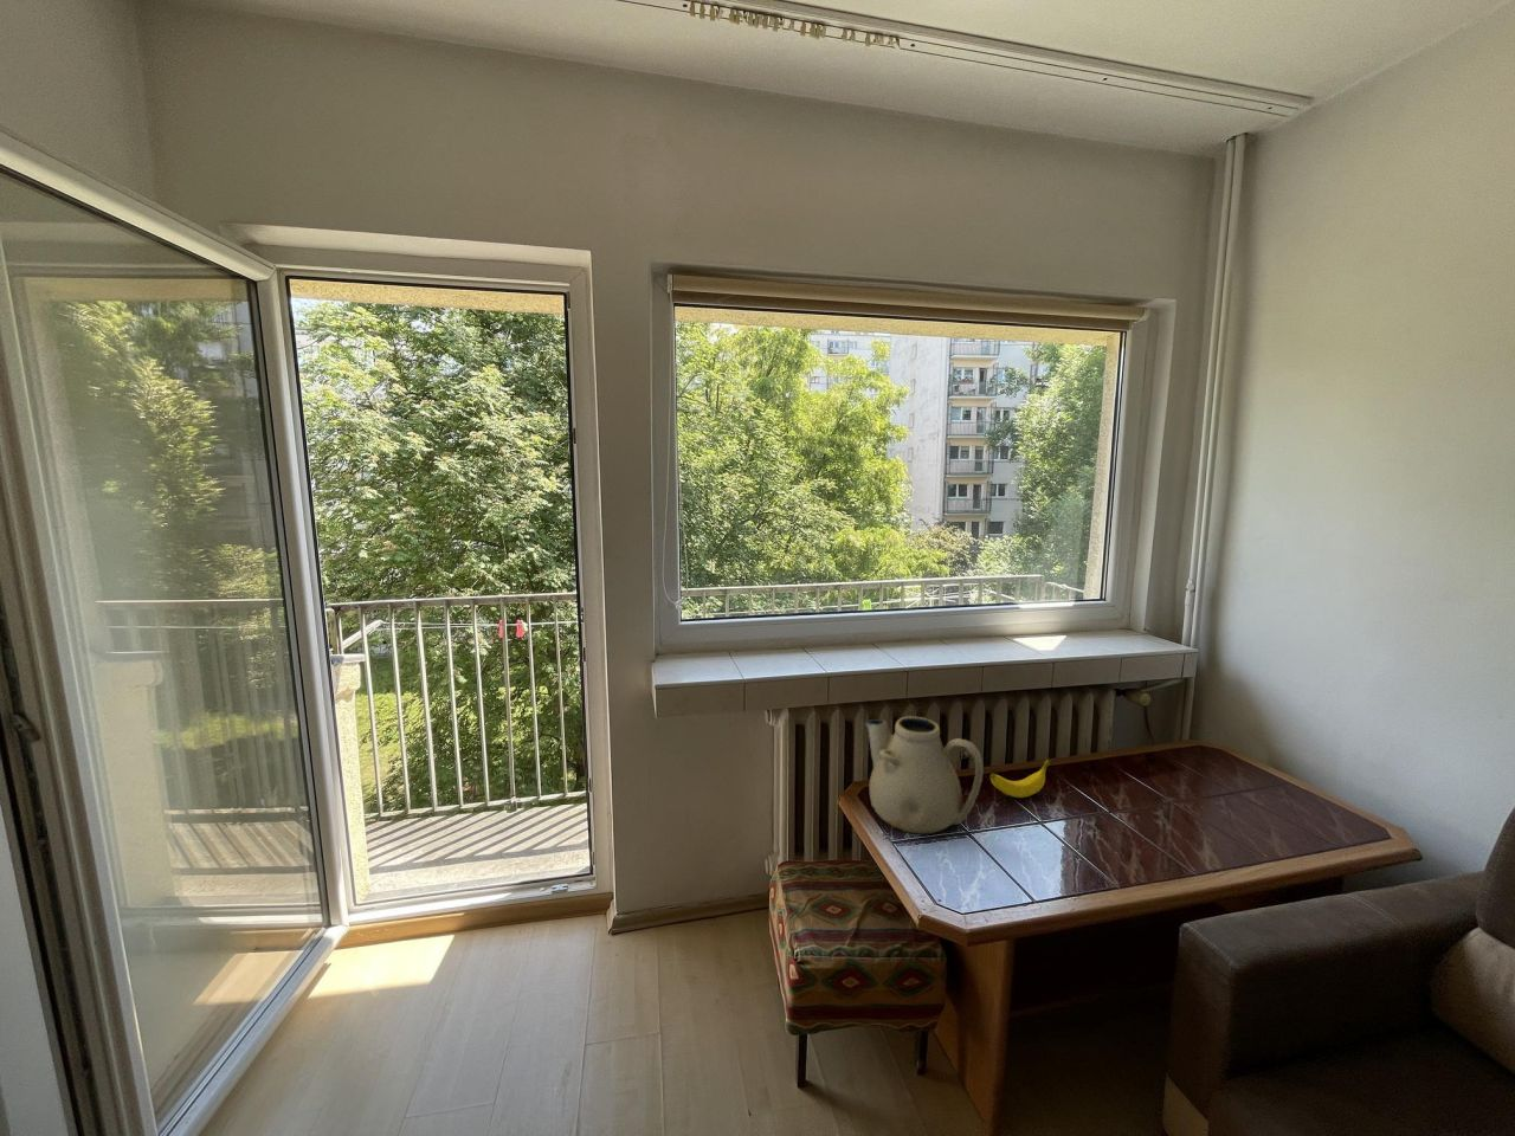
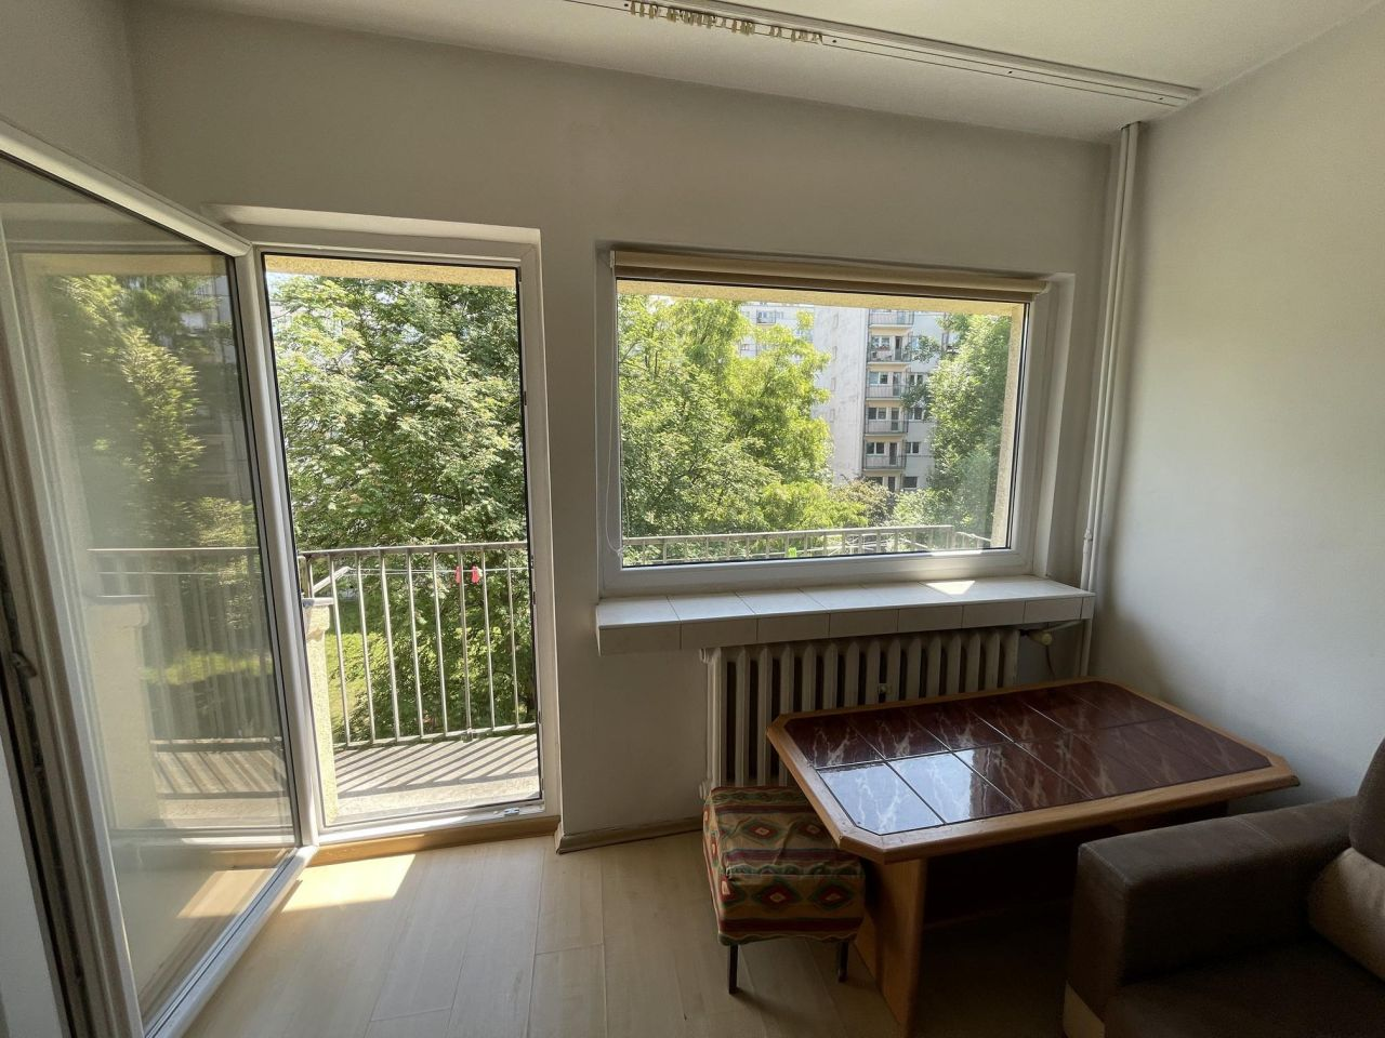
- banana (1020, 780)
- teapot (919, 768)
